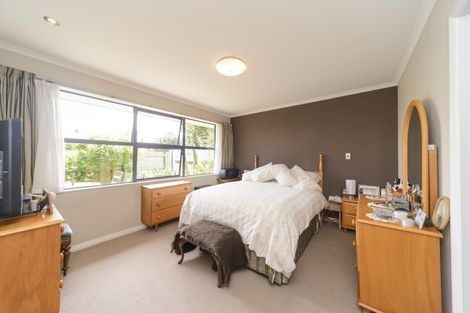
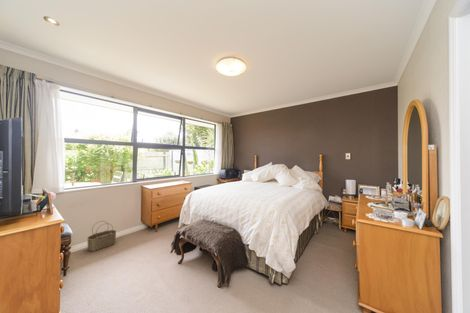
+ wicker basket (102, 234)
